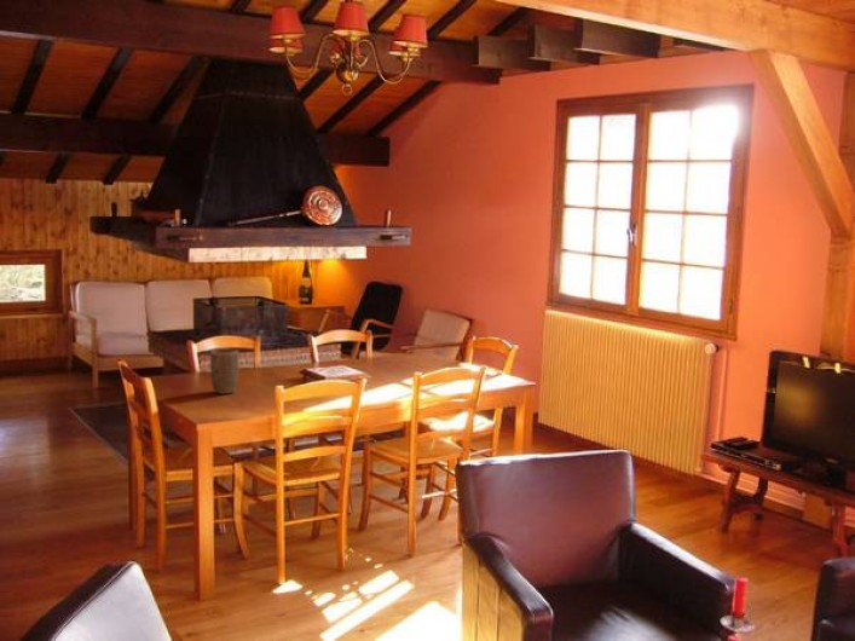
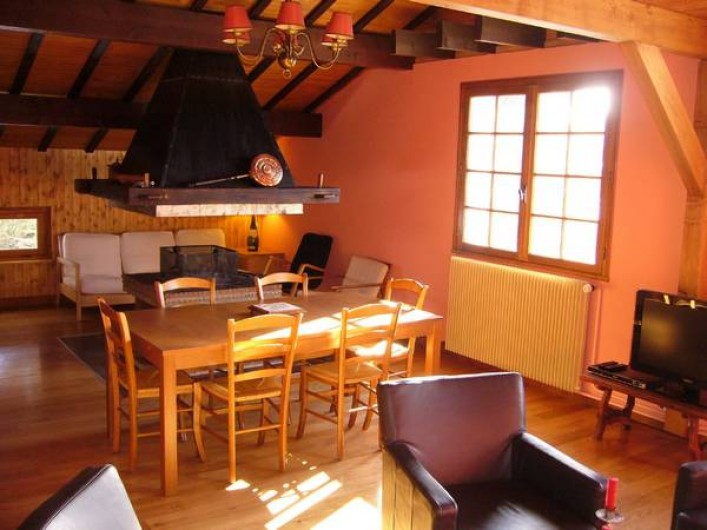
- plant pot (224, 371)
